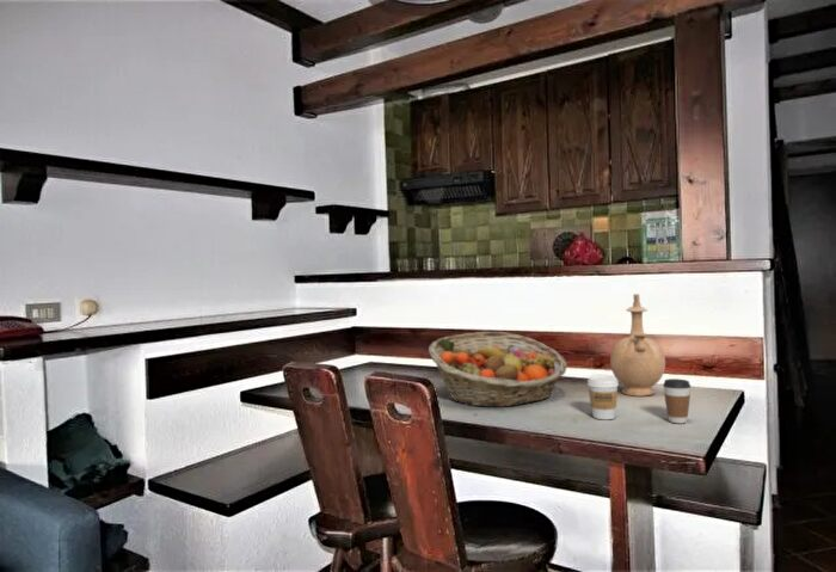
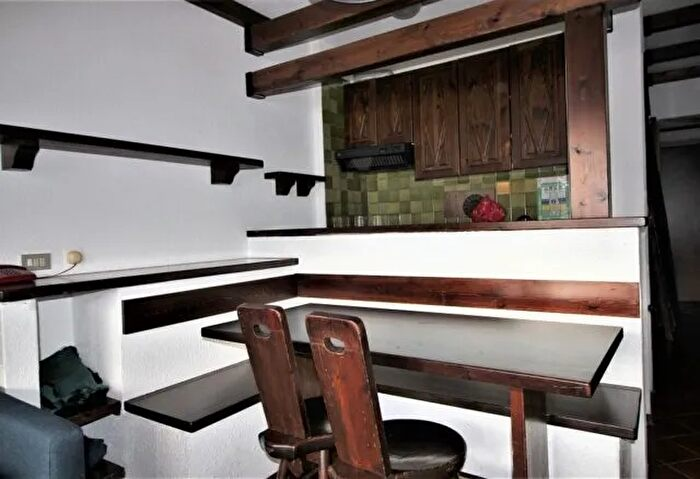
- coffee cup (677, 400)
- vase (637, 343)
- fruit basket (497, 367)
- coffee cup (603, 396)
